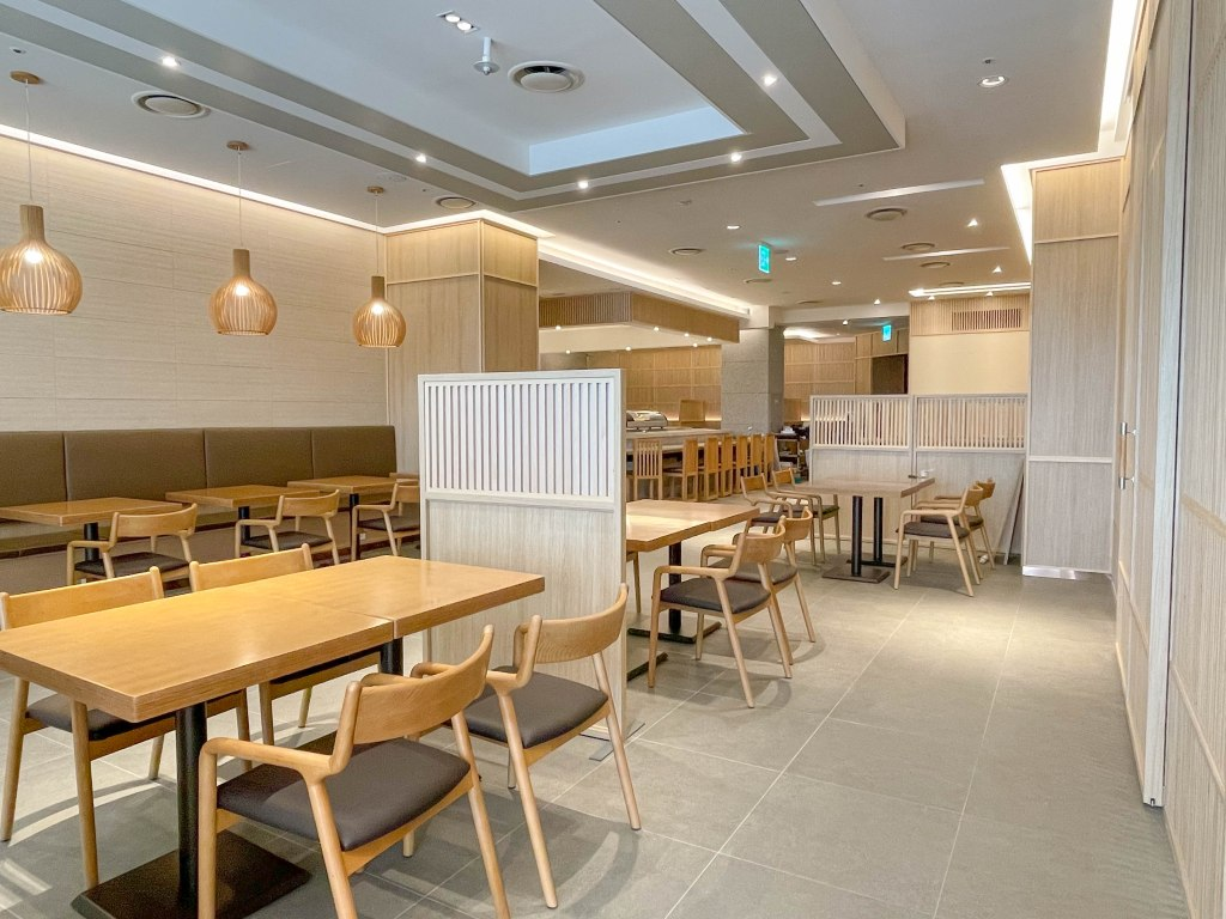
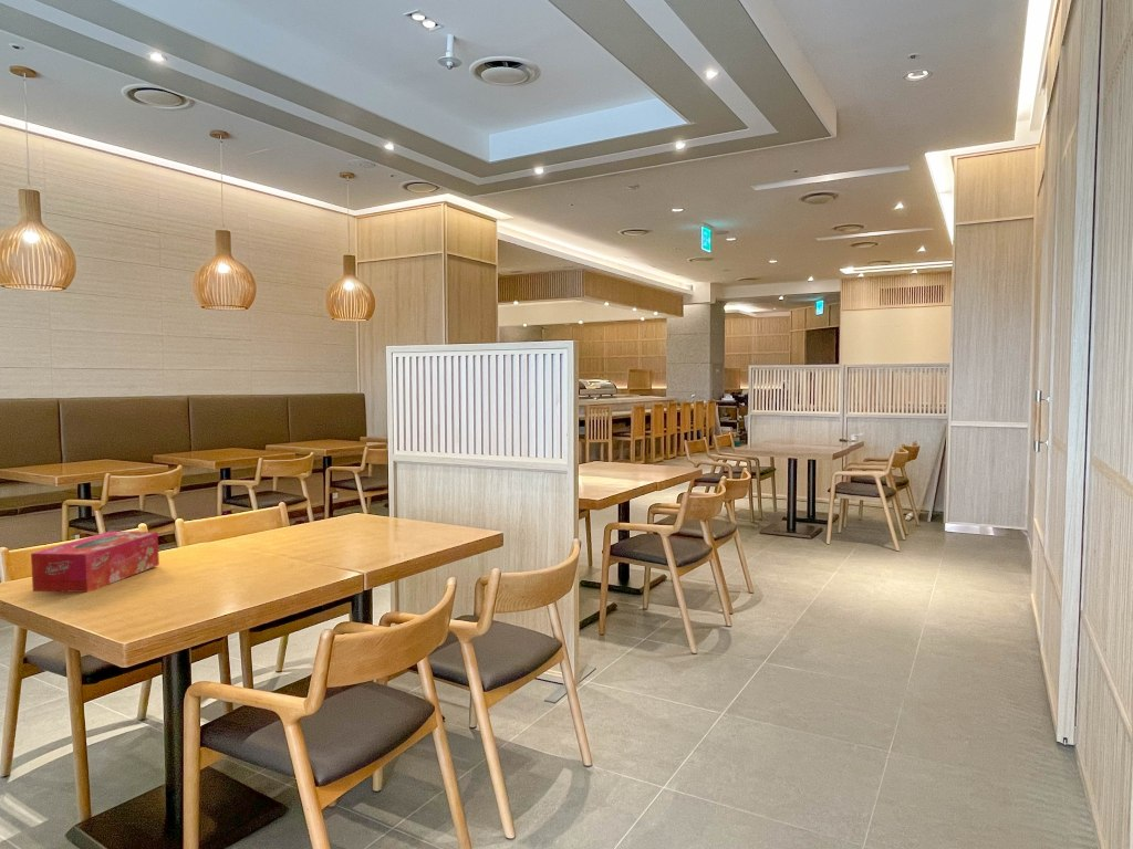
+ tissue box (98, 559)
